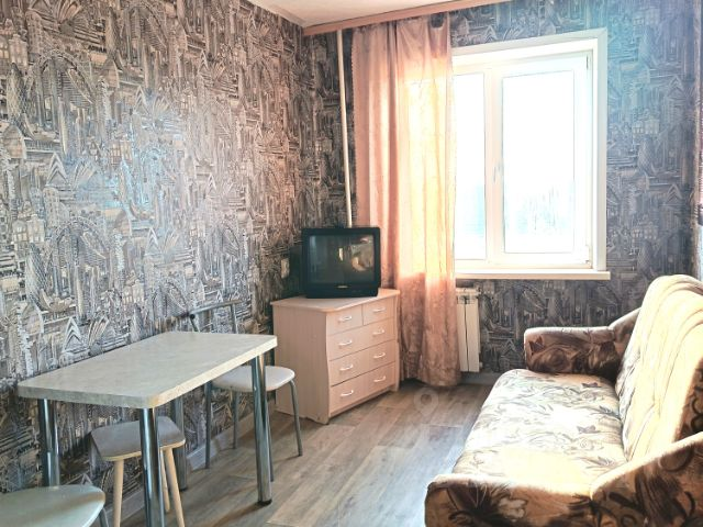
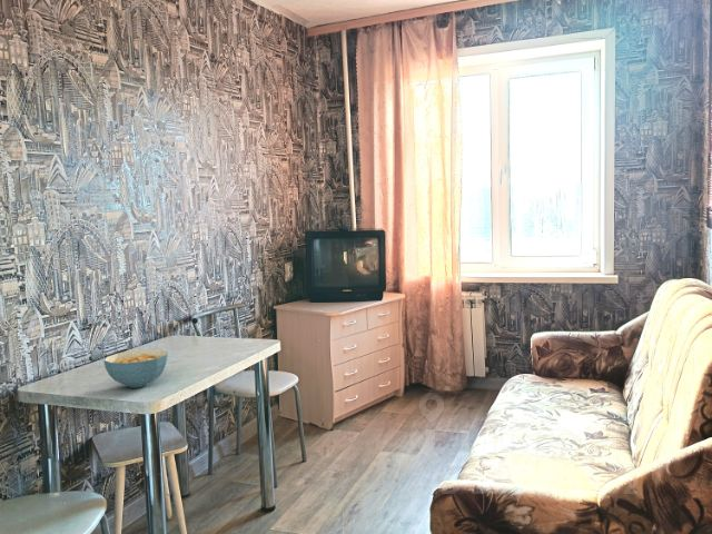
+ cereal bowl (137, 370)
